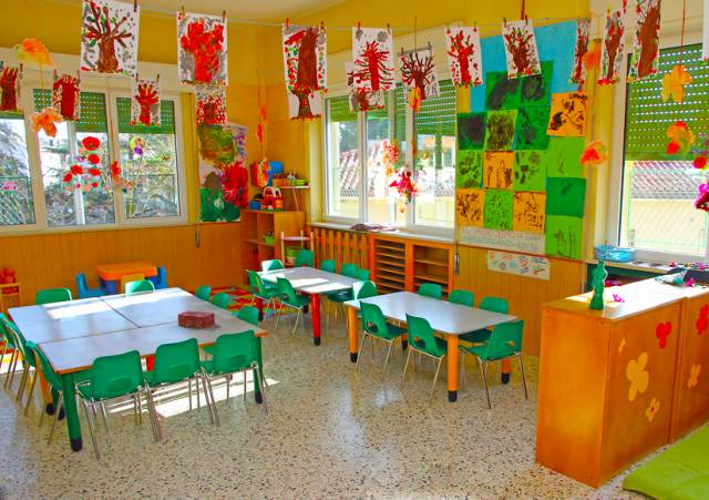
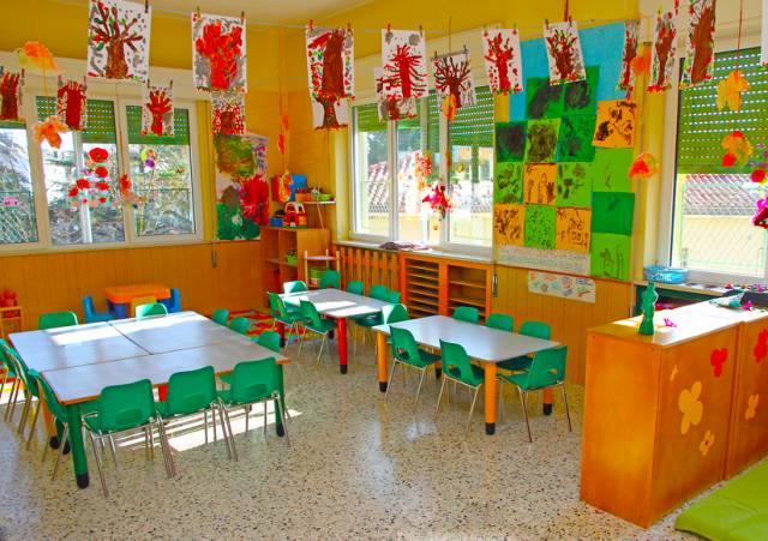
- tissue box (196, 318)
